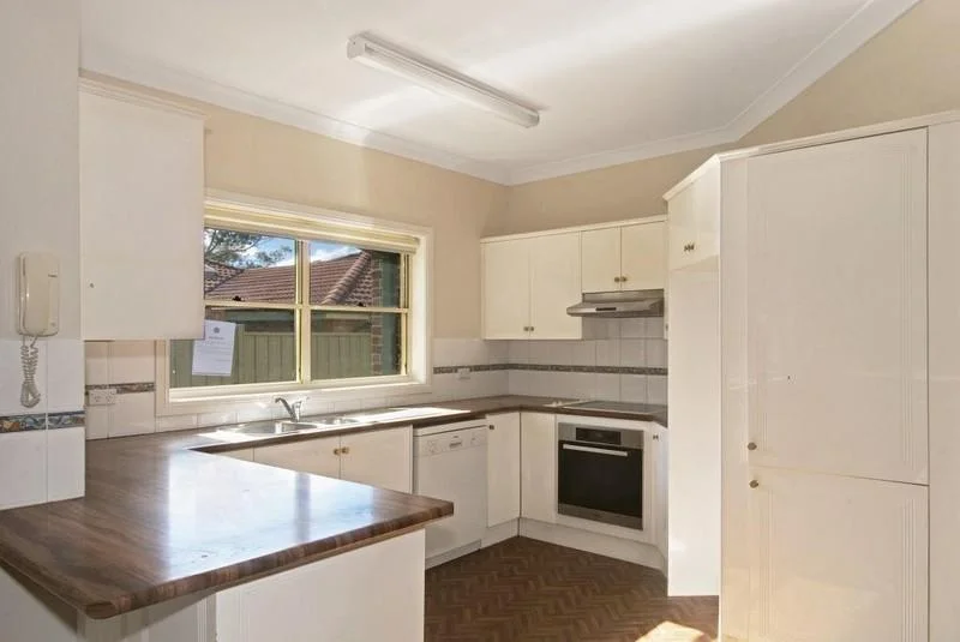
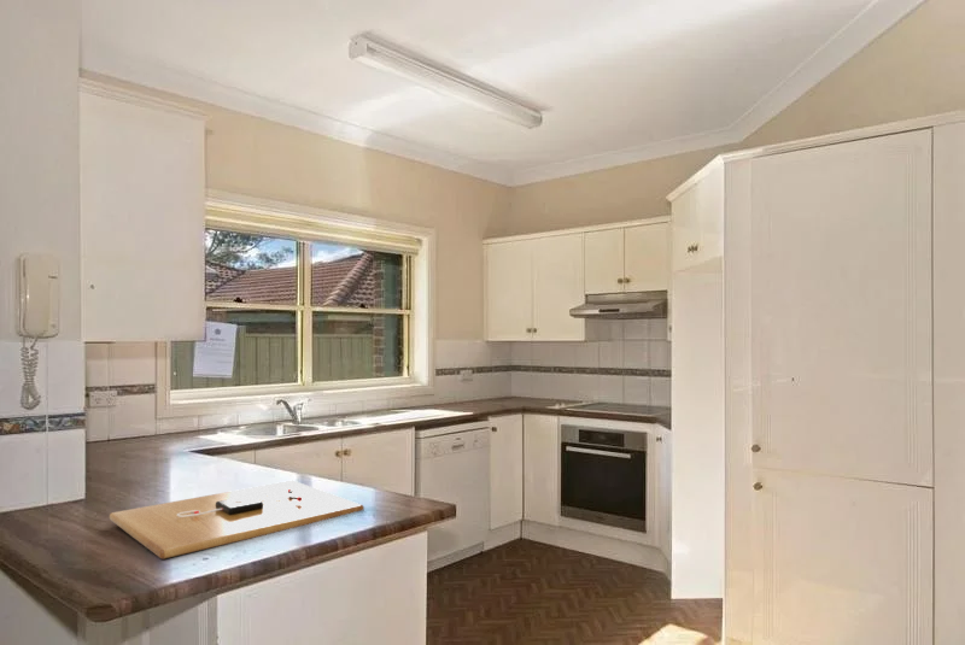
+ cutting board (239, 508)
